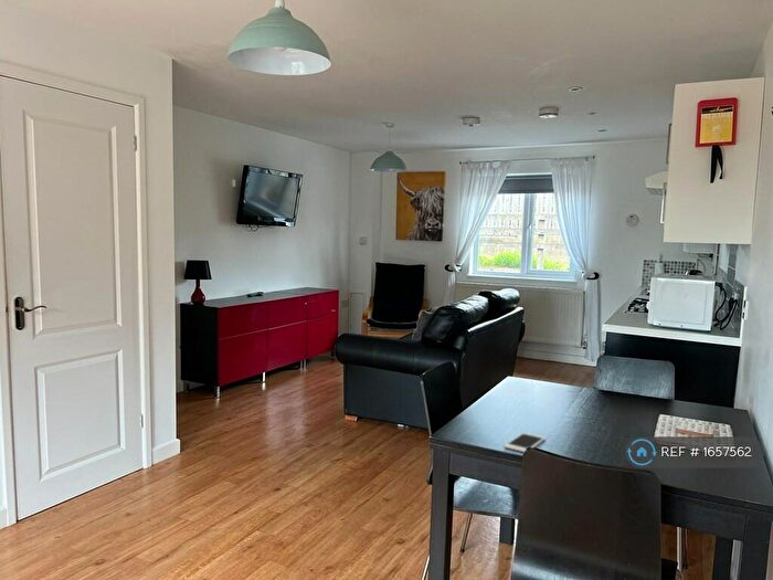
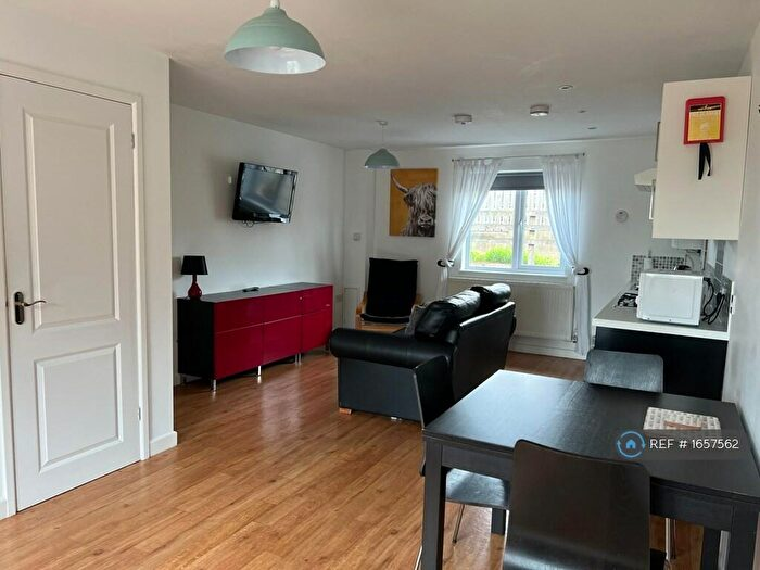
- cell phone (525, 442)
